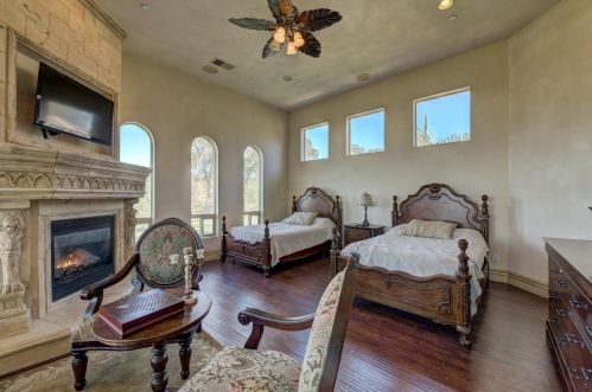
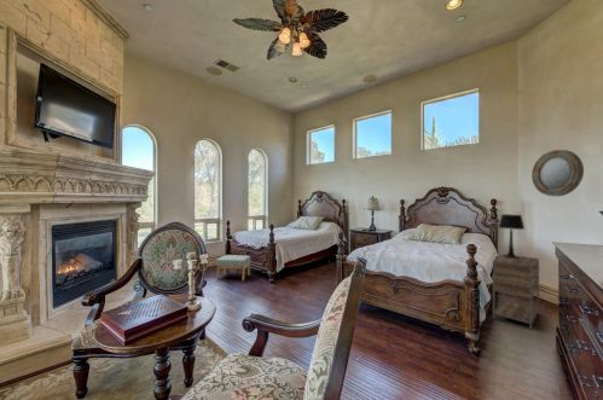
+ footstool (233, 266)
+ nightstand (517, 288)
+ table lamp (511, 236)
+ home mirror (555, 173)
